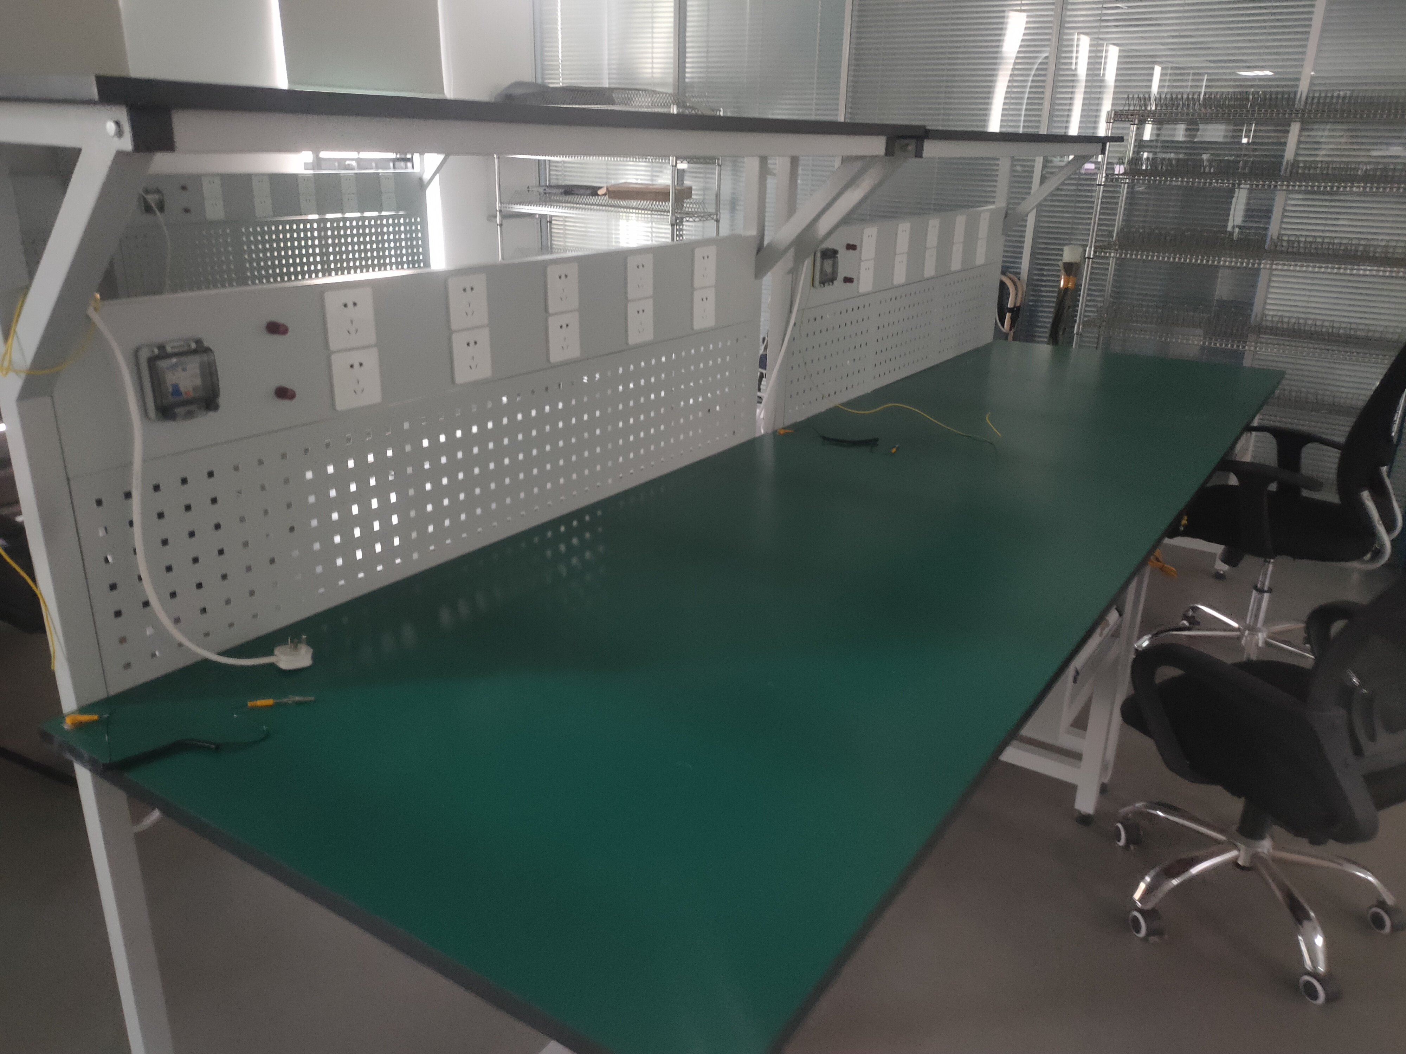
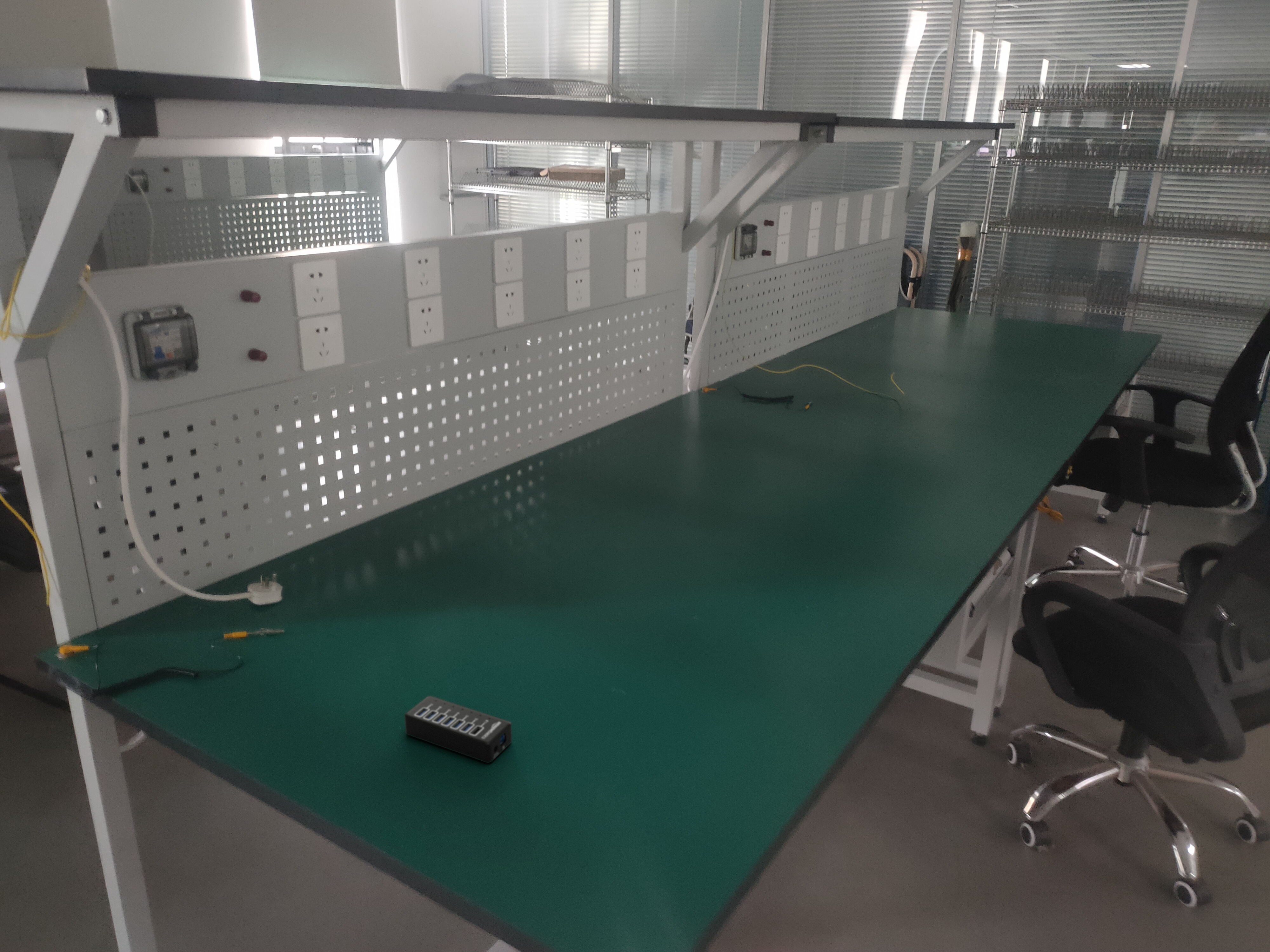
+ multiport hub (458, 728)
